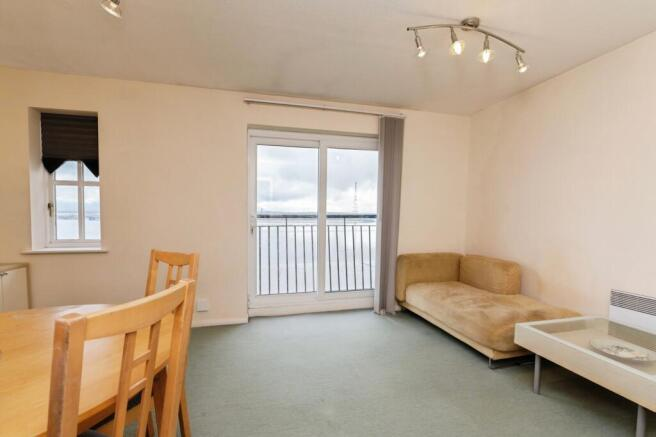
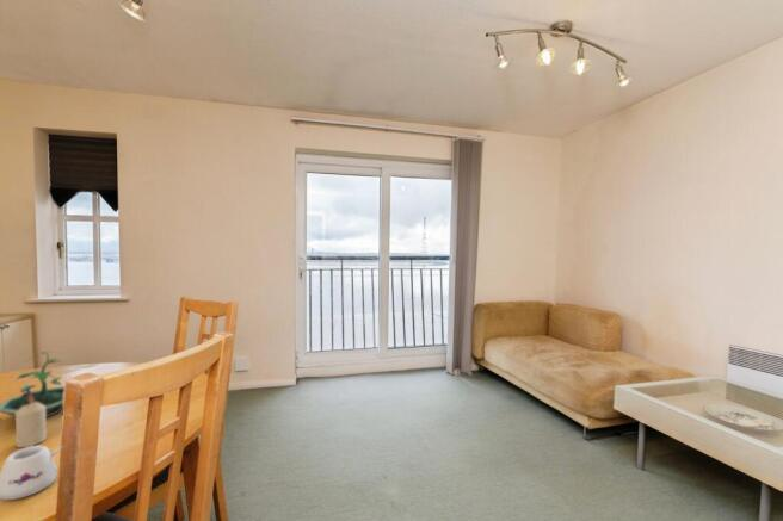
+ candle (31, 422)
+ terrarium (43, 365)
+ mug (37, 466)
